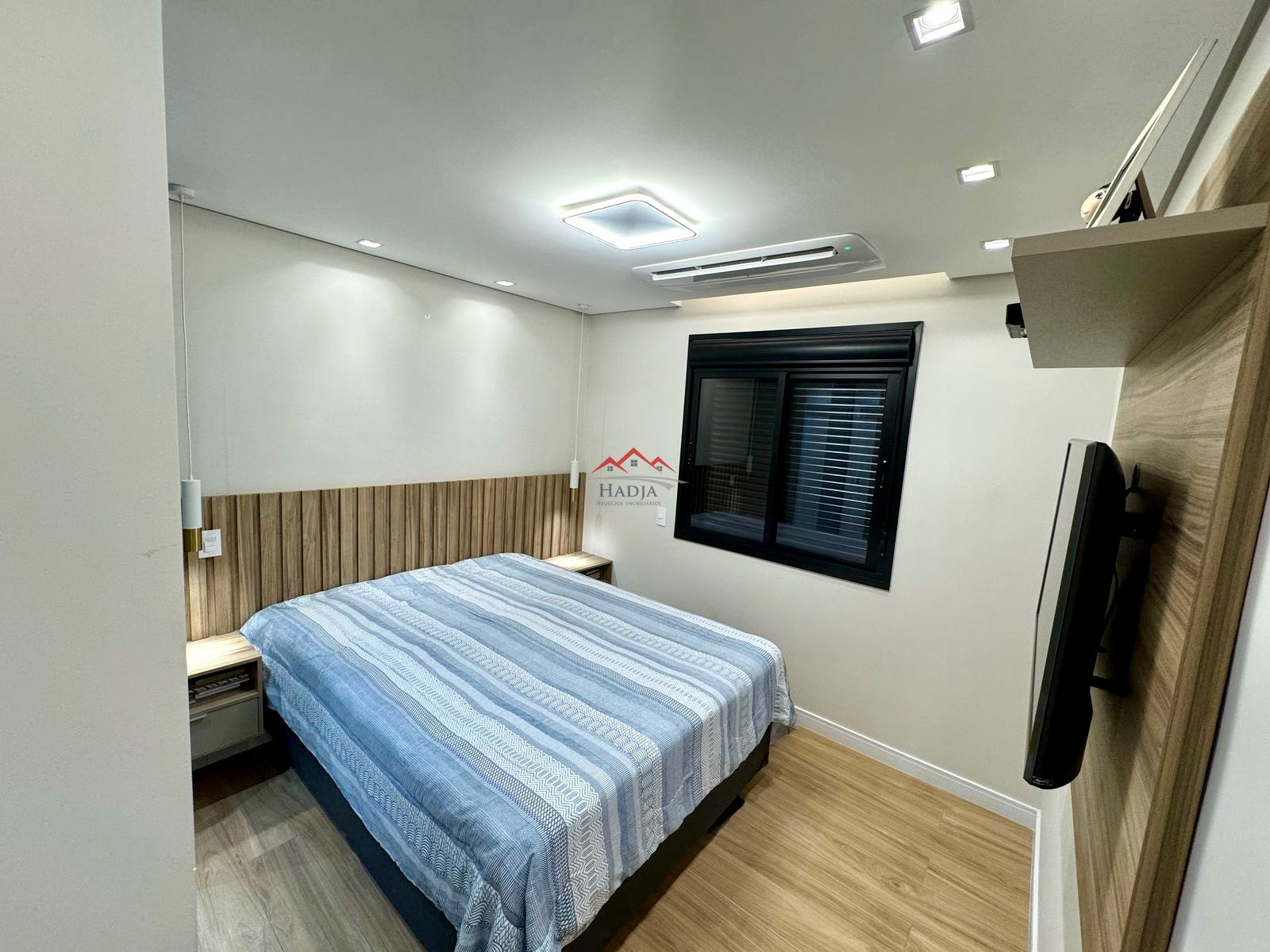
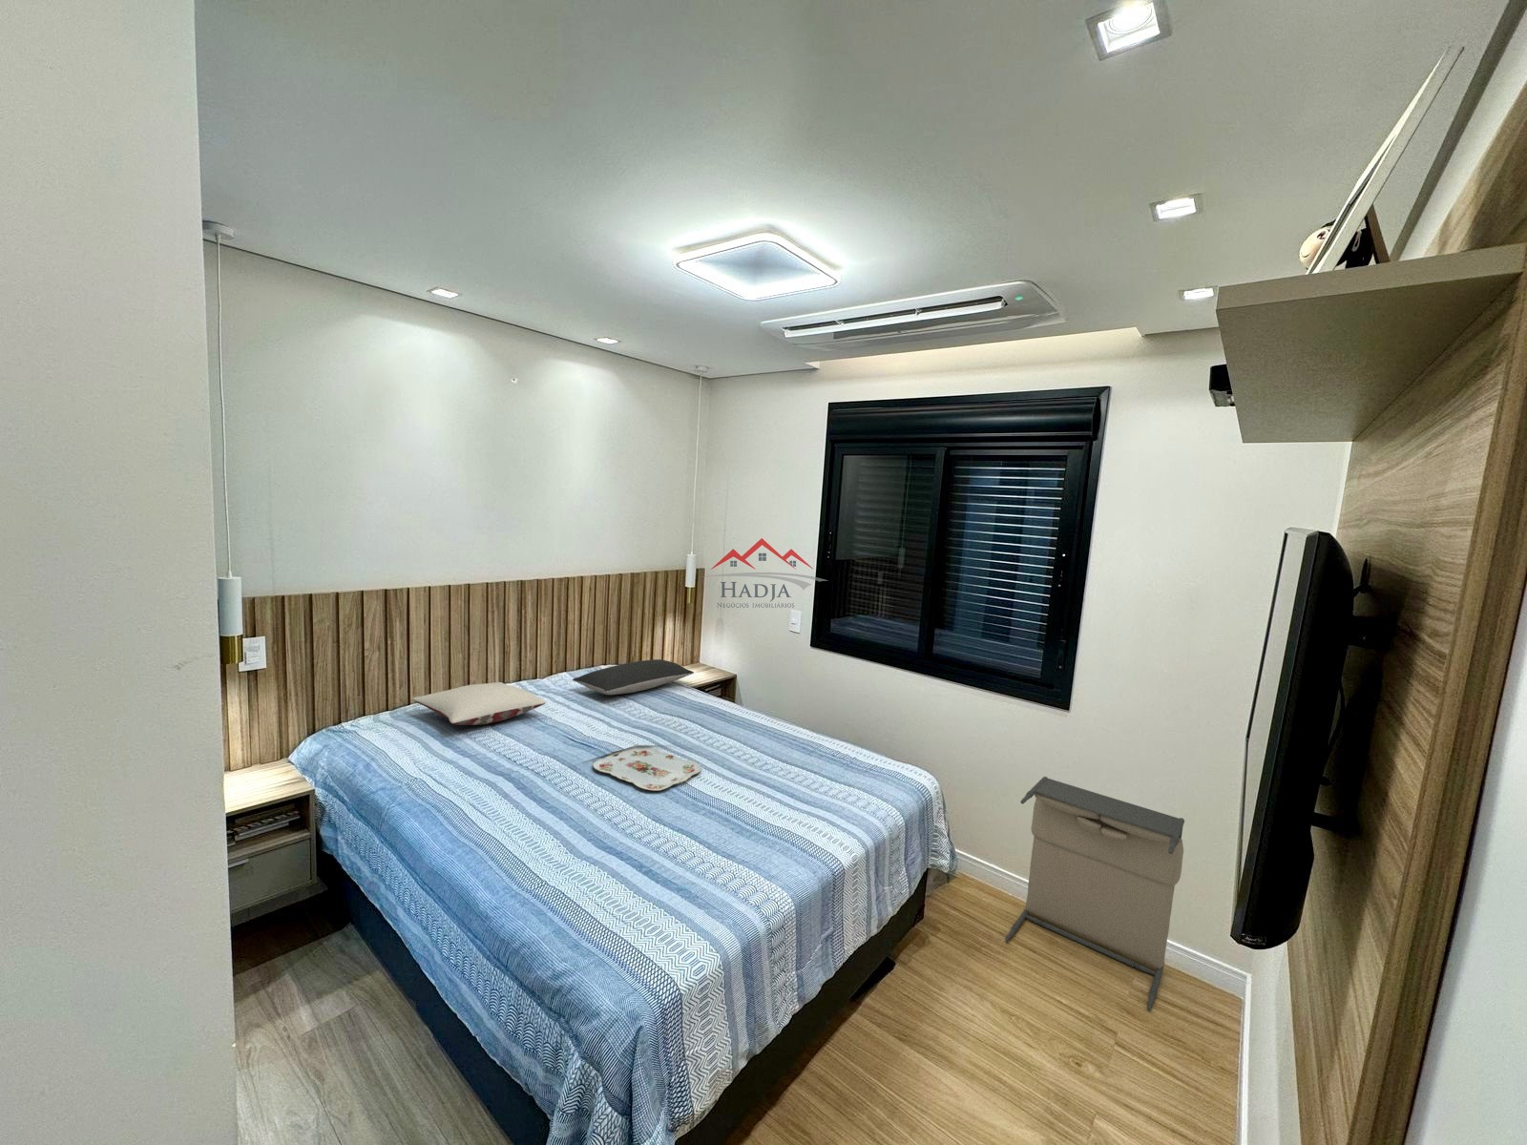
+ laundry hamper (1092, 882)
+ serving tray (647, 767)
+ pillow (479, 700)
+ pillow (636, 676)
